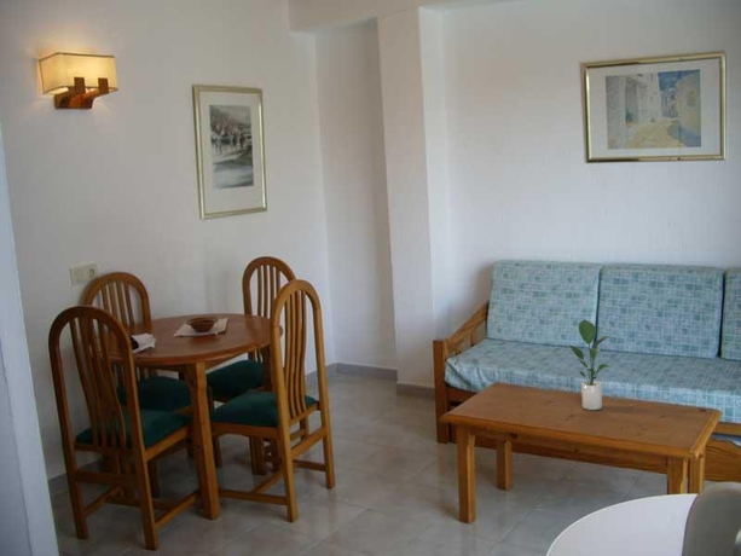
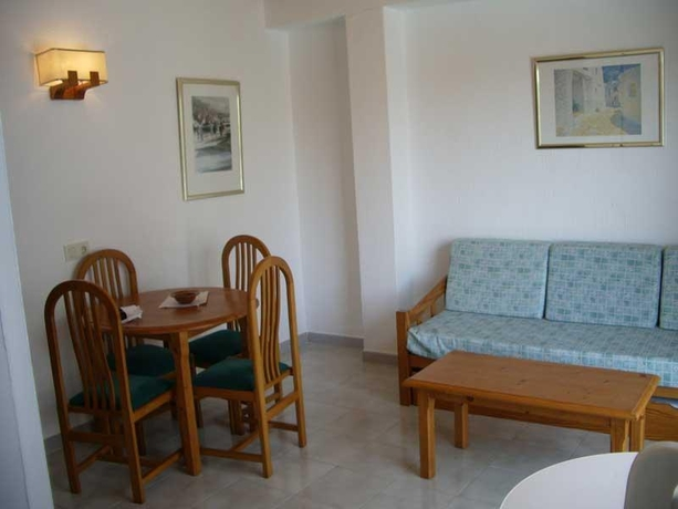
- potted plant (586, 365)
